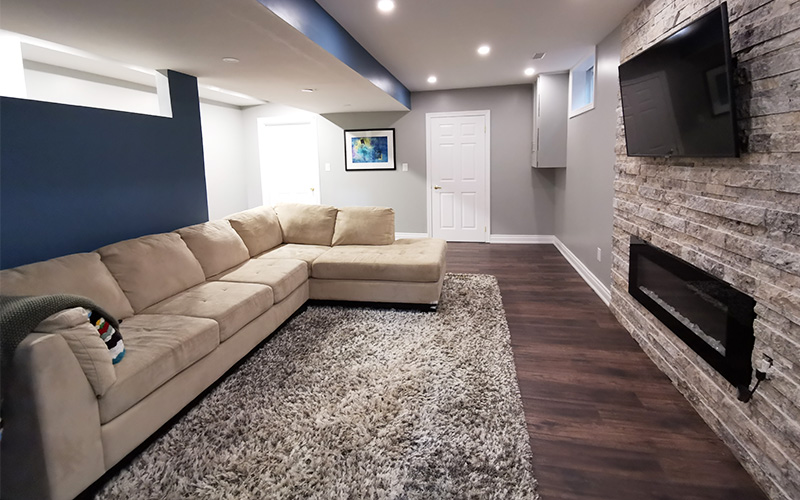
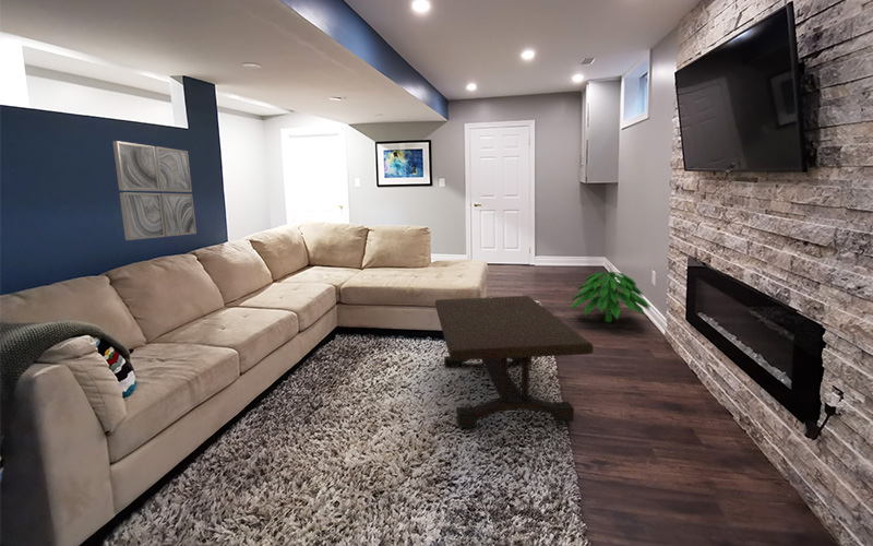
+ indoor plant (609, 294)
+ wall art (158, 193)
+ coffee table (499, 354)
